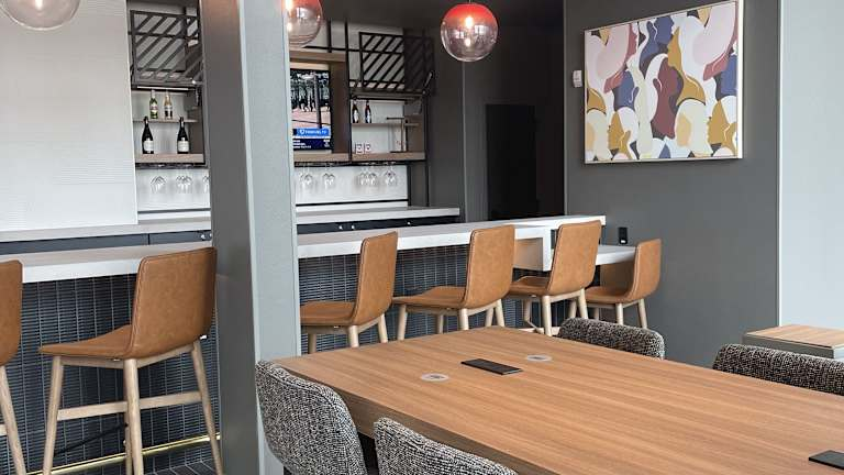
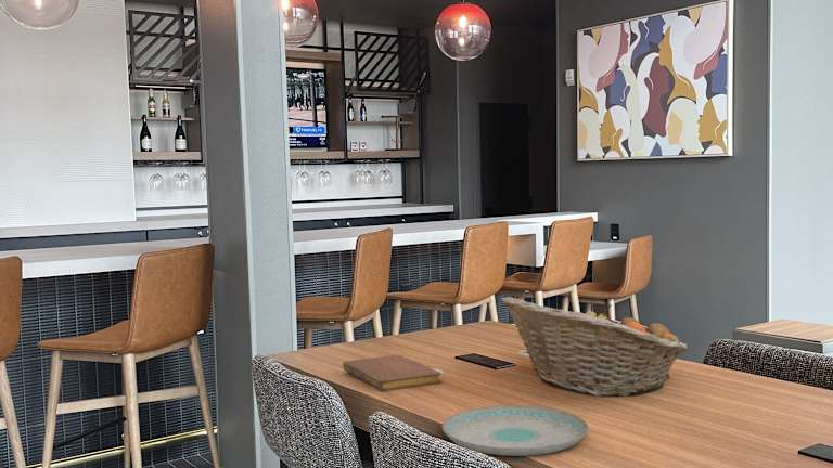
+ fruit basket (590, 338)
+ plate (514, 430)
+ notebook (390, 372)
